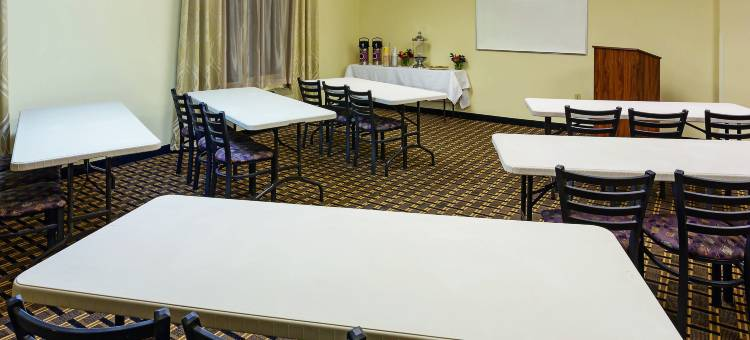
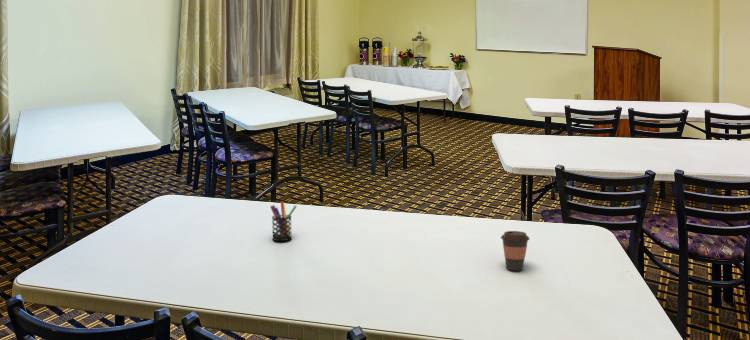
+ coffee cup (514, 250)
+ pen holder (284, 219)
